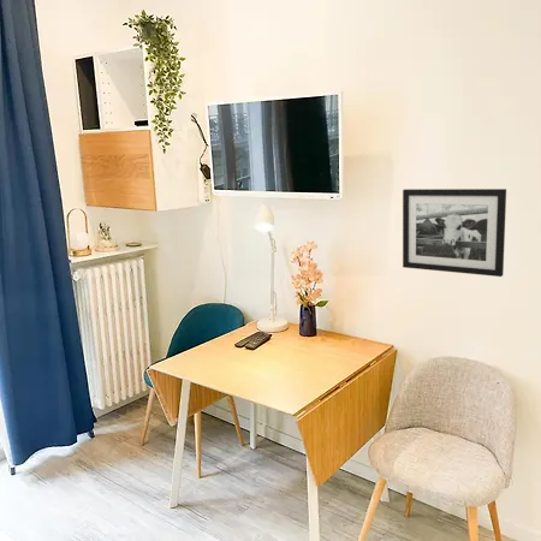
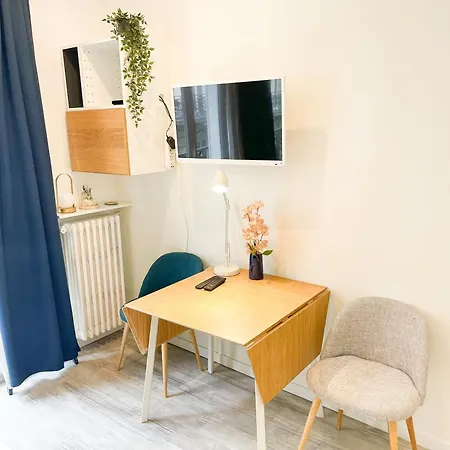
- picture frame (451, 231)
